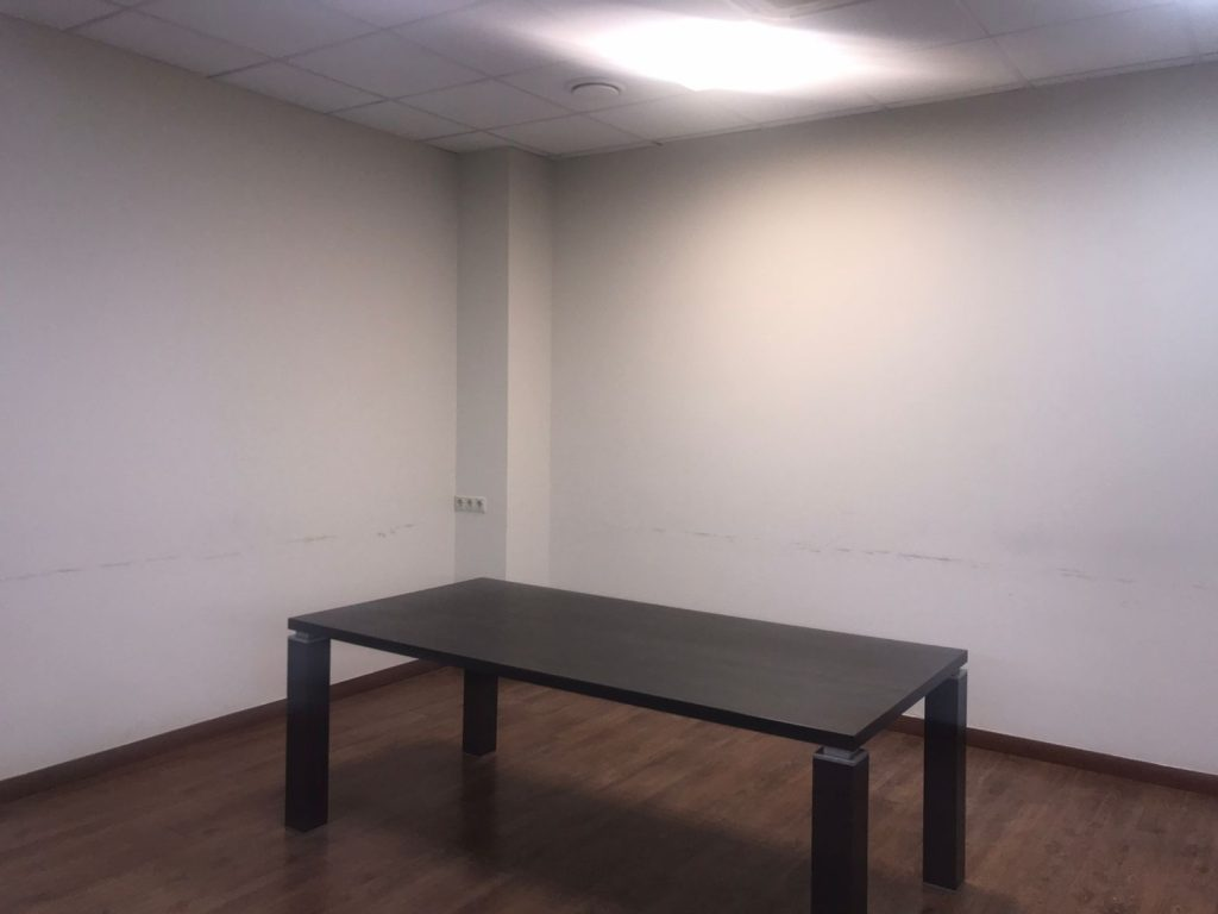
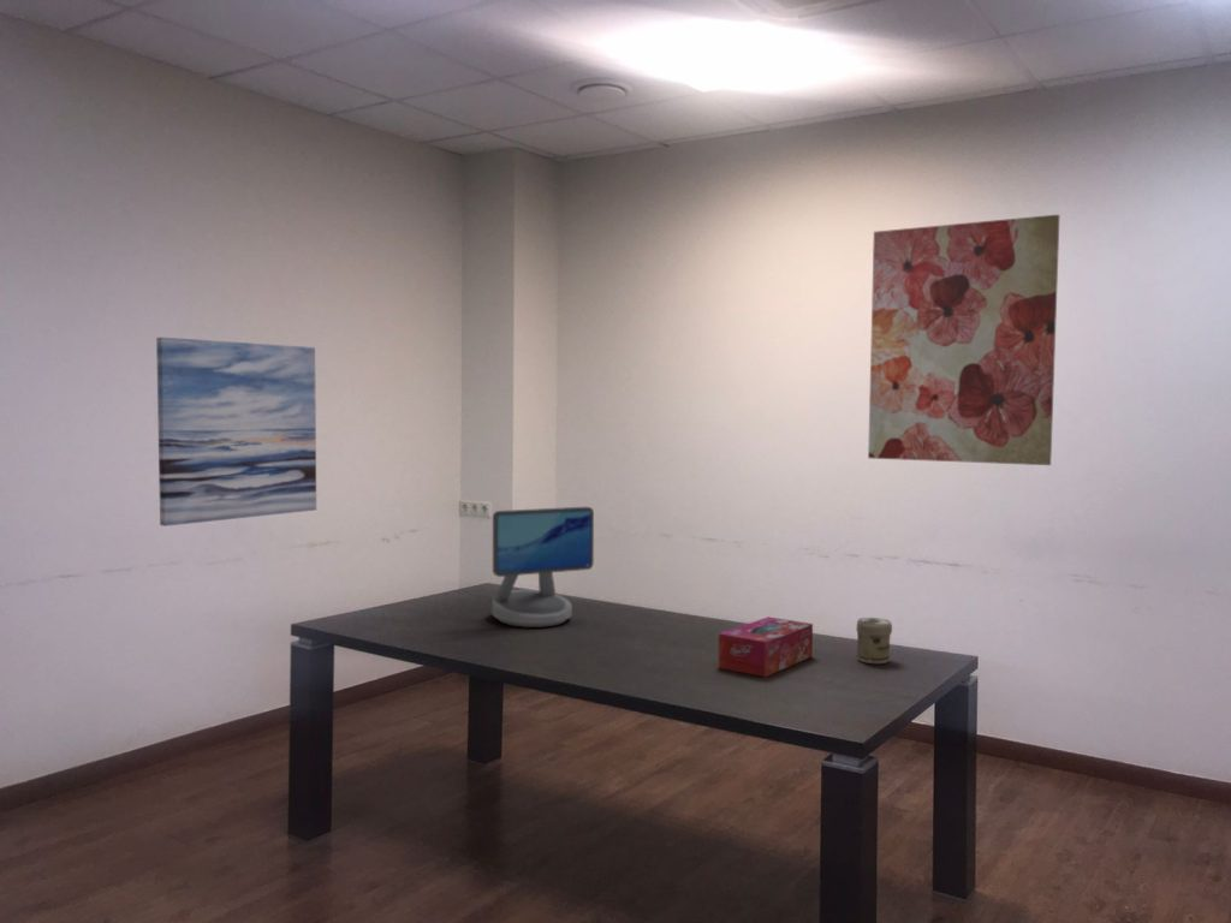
+ jar (873, 639)
+ wall art (958, 343)
+ wall art (242, 430)
+ computer monitor (531, 562)
+ tissue box (766, 644)
